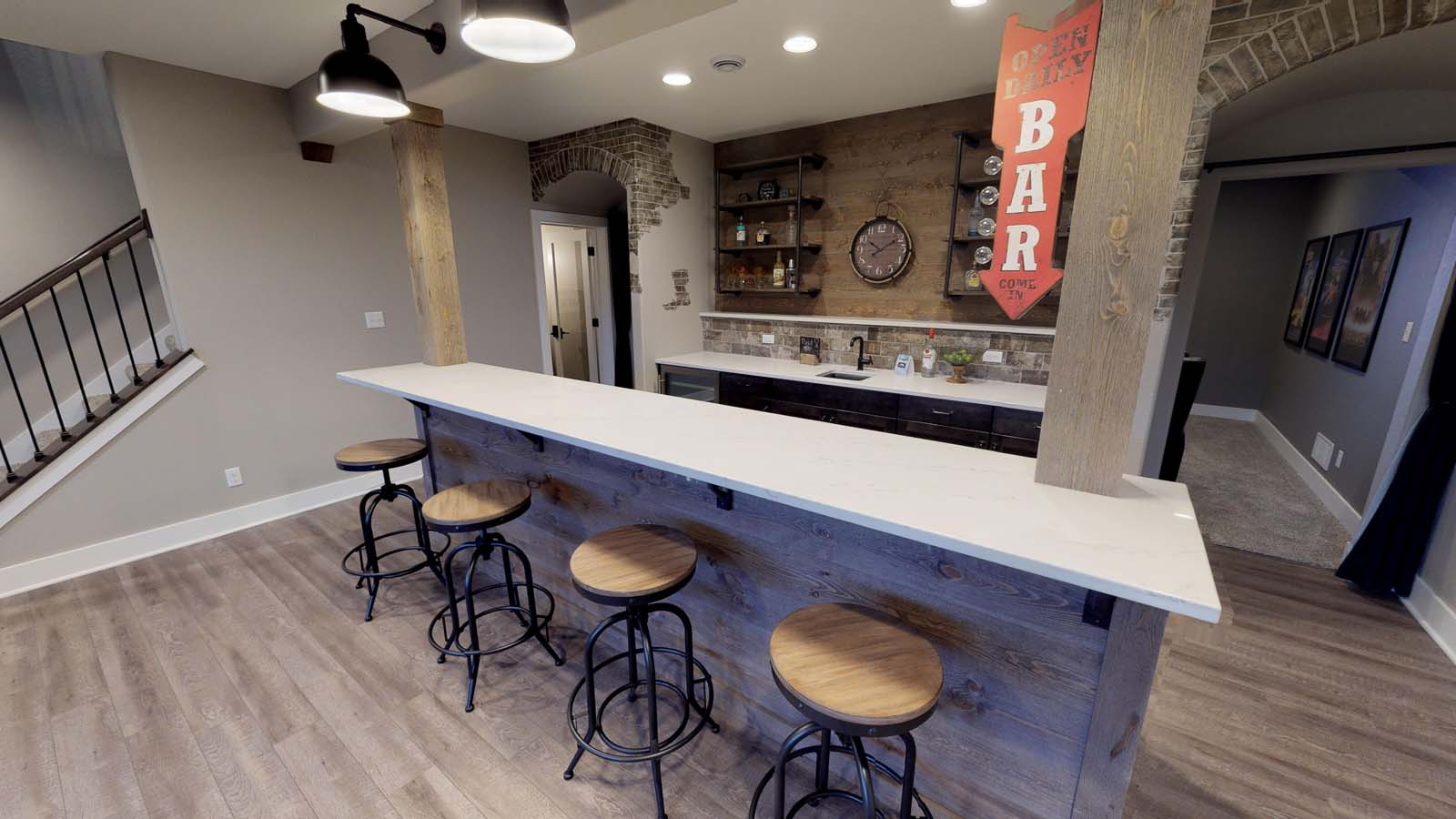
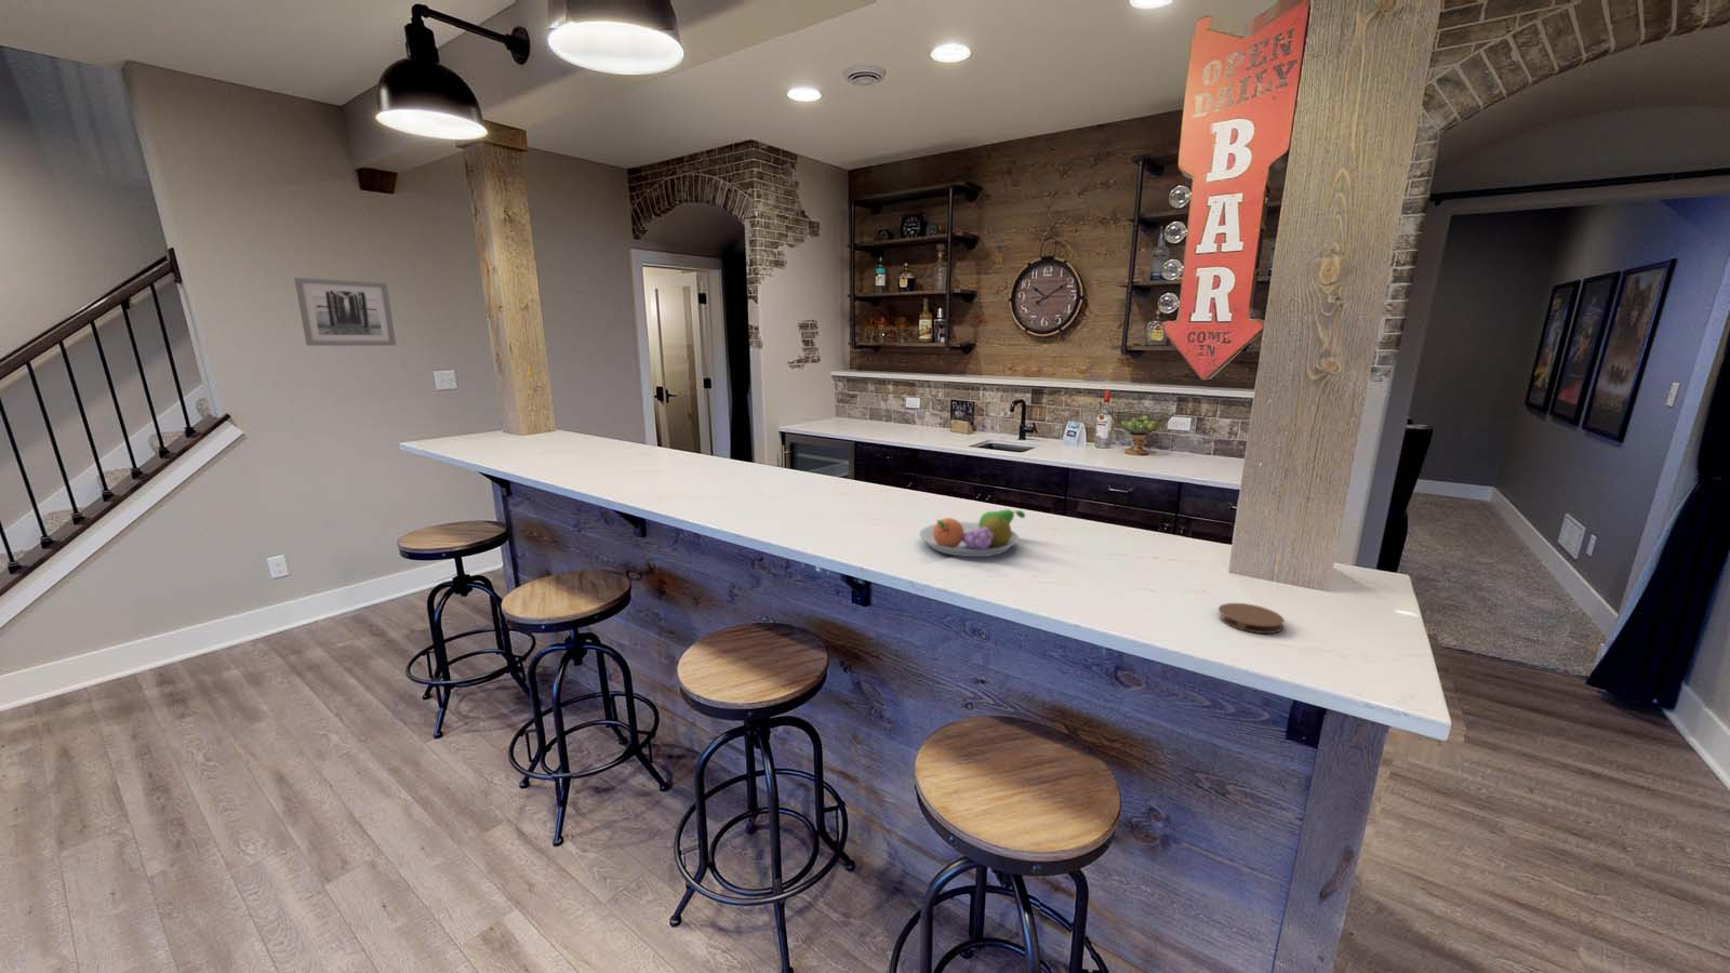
+ coaster (1250, 618)
+ wall art (347, 312)
+ fruit bowl (973, 525)
